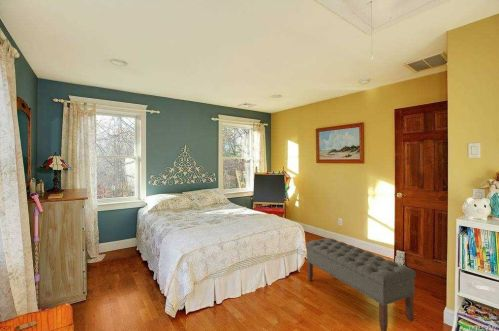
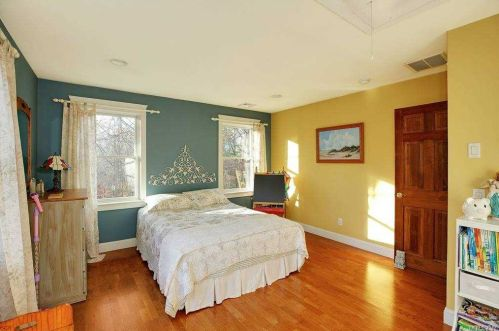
- bench (352, 274)
